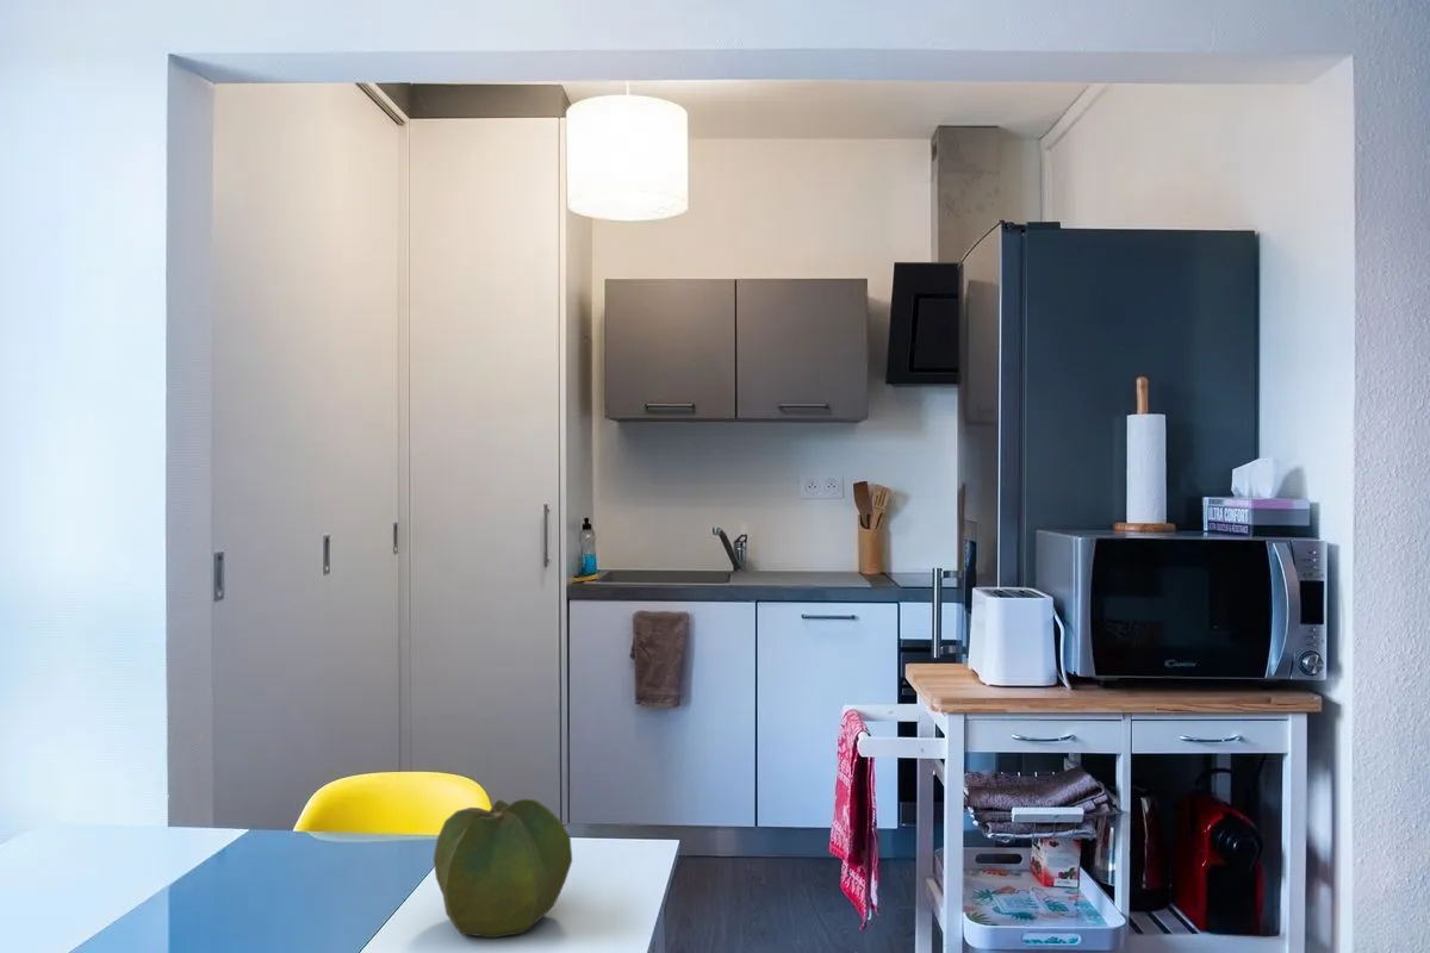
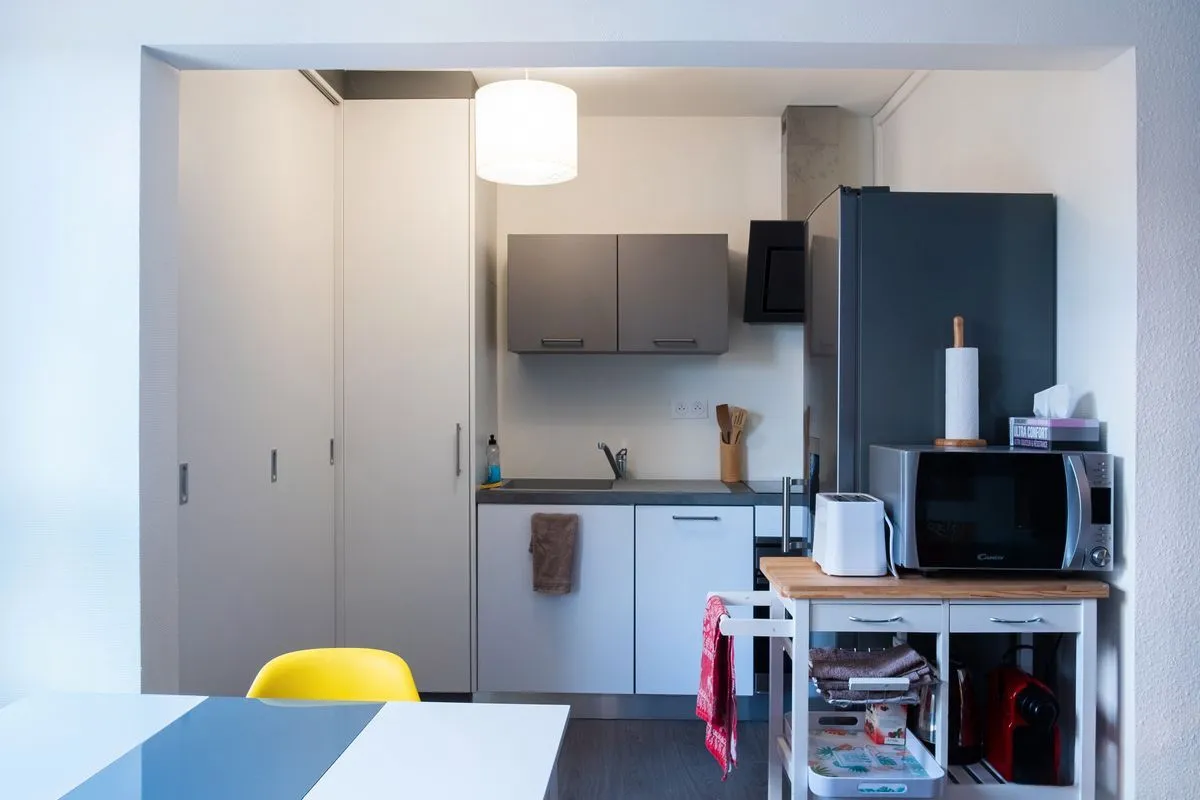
- cabbage (506, 860)
